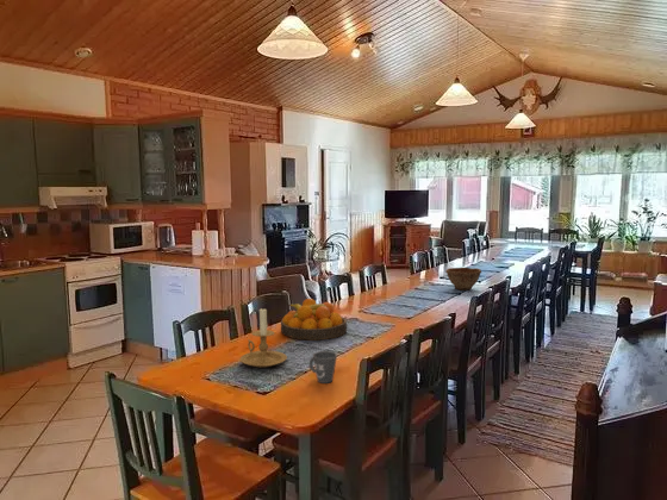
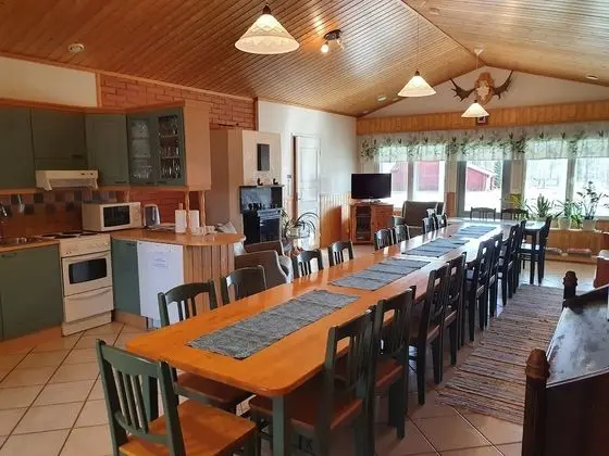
- bowl (462, 279)
- mug (322, 367)
- candle holder (263, 335)
- fruit bowl (313, 315)
